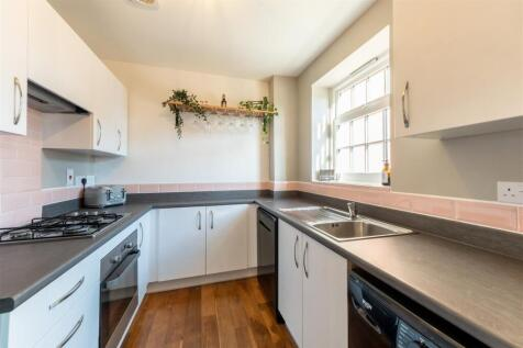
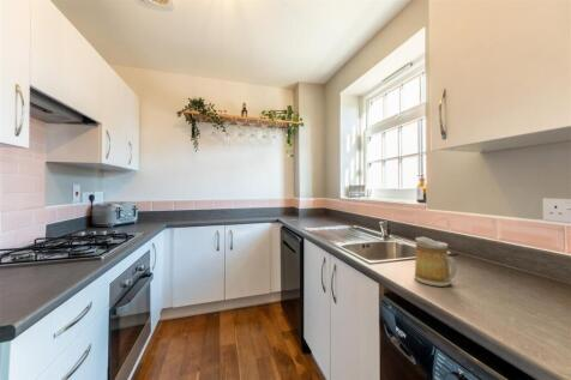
+ mug (434, 259)
